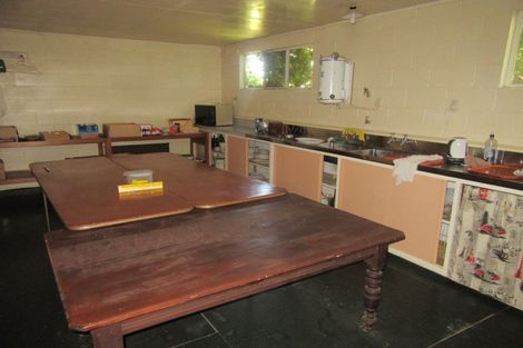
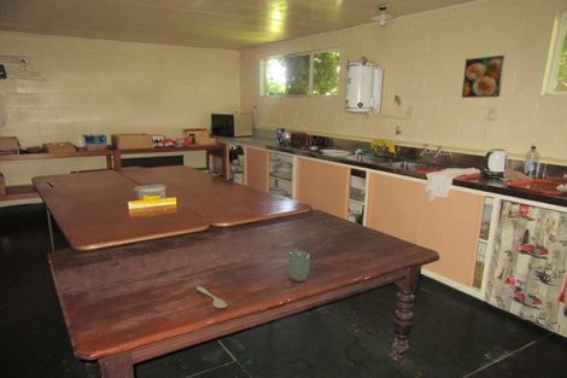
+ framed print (481, 77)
+ cup (298, 266)
+ spoon (210, 295)
